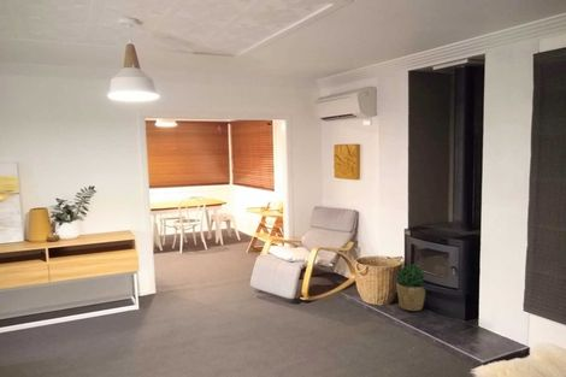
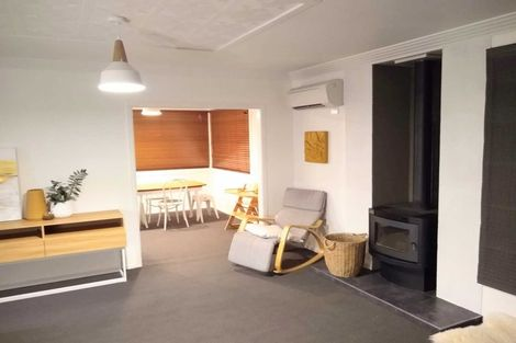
- potted plant (411, 285)
